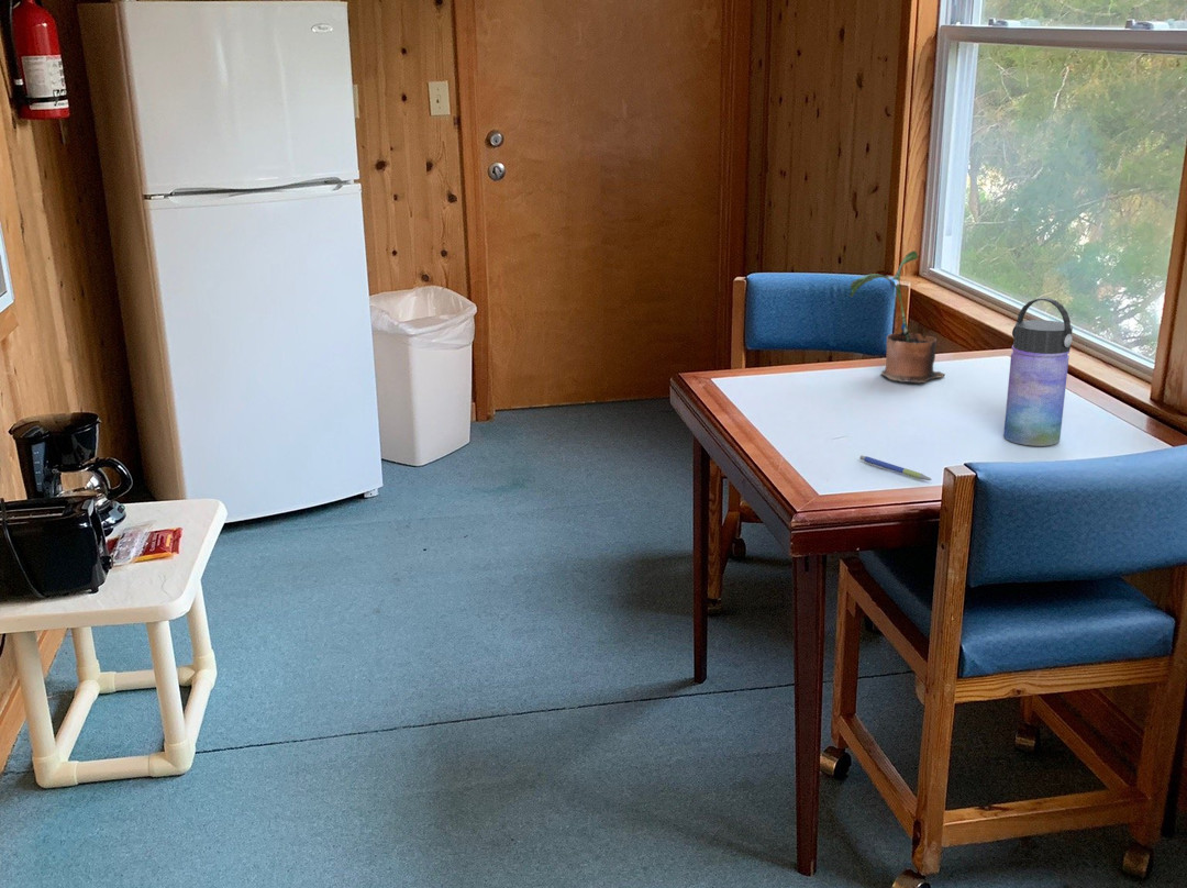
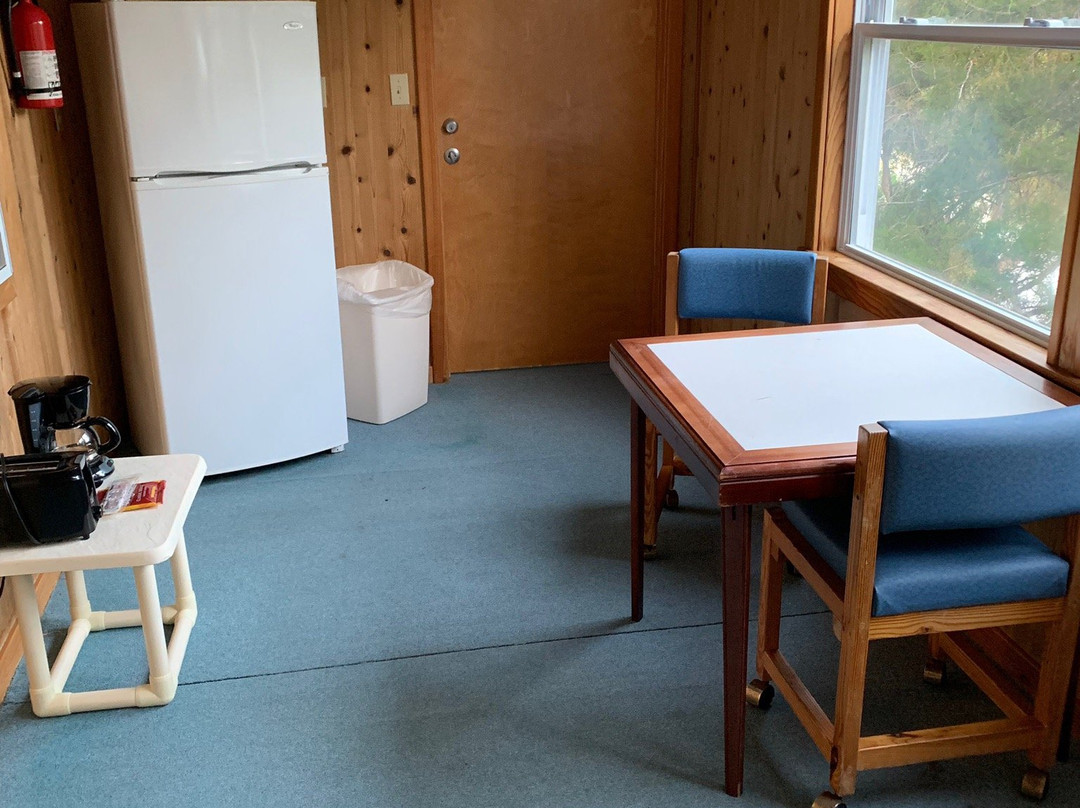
- water bottle (1038, 369)
- pen (895, 468)
- potted plant (901, 311)
